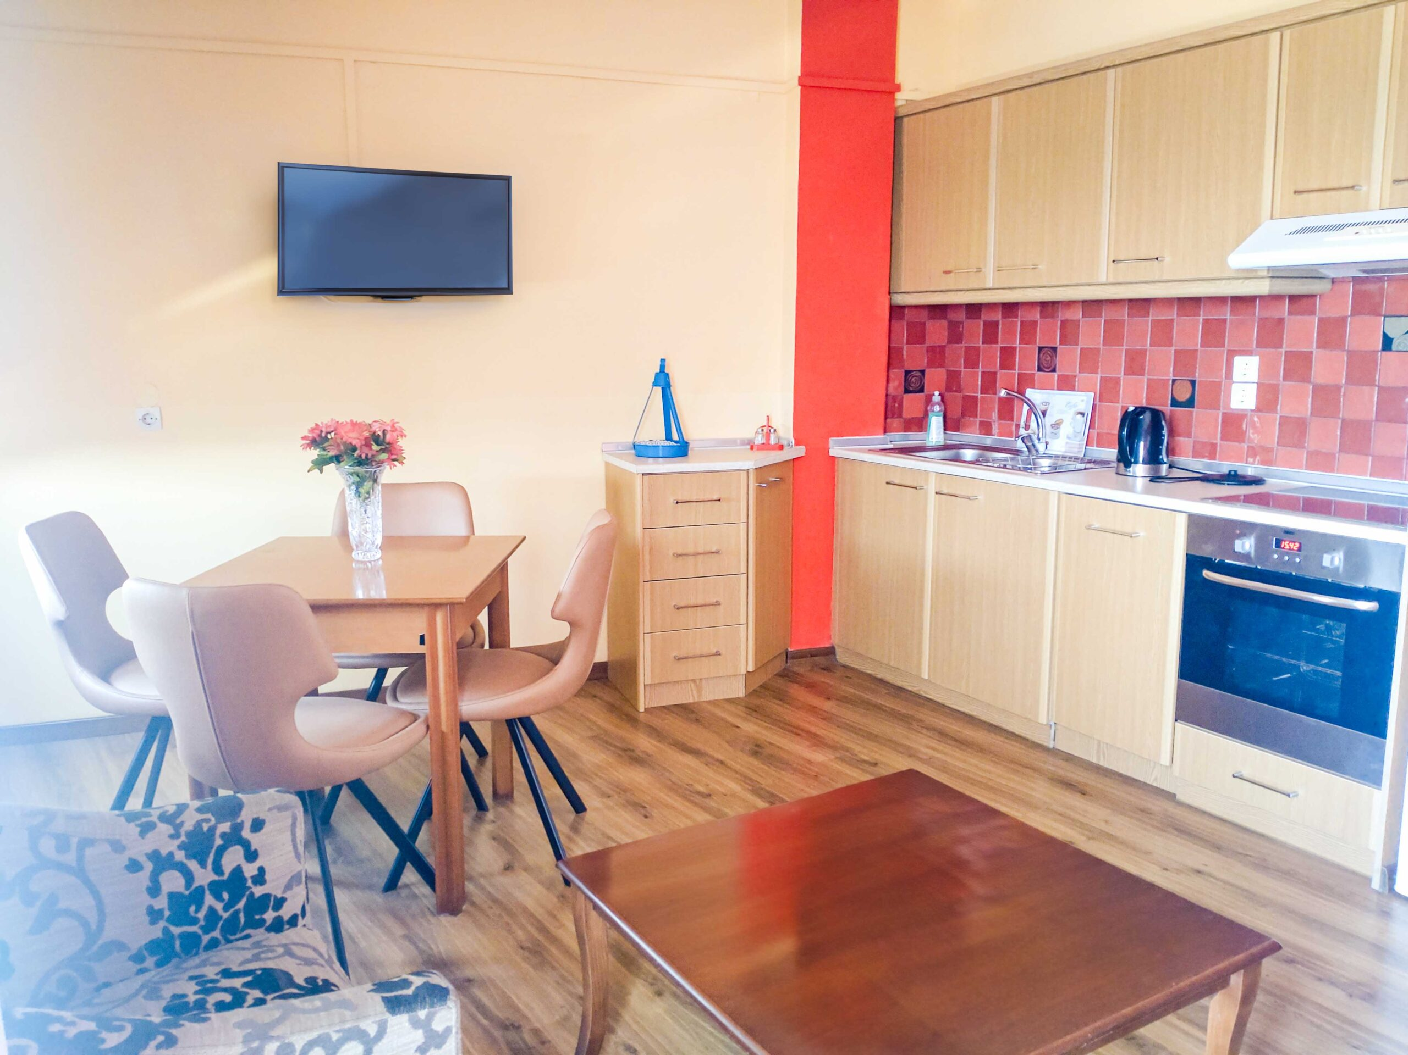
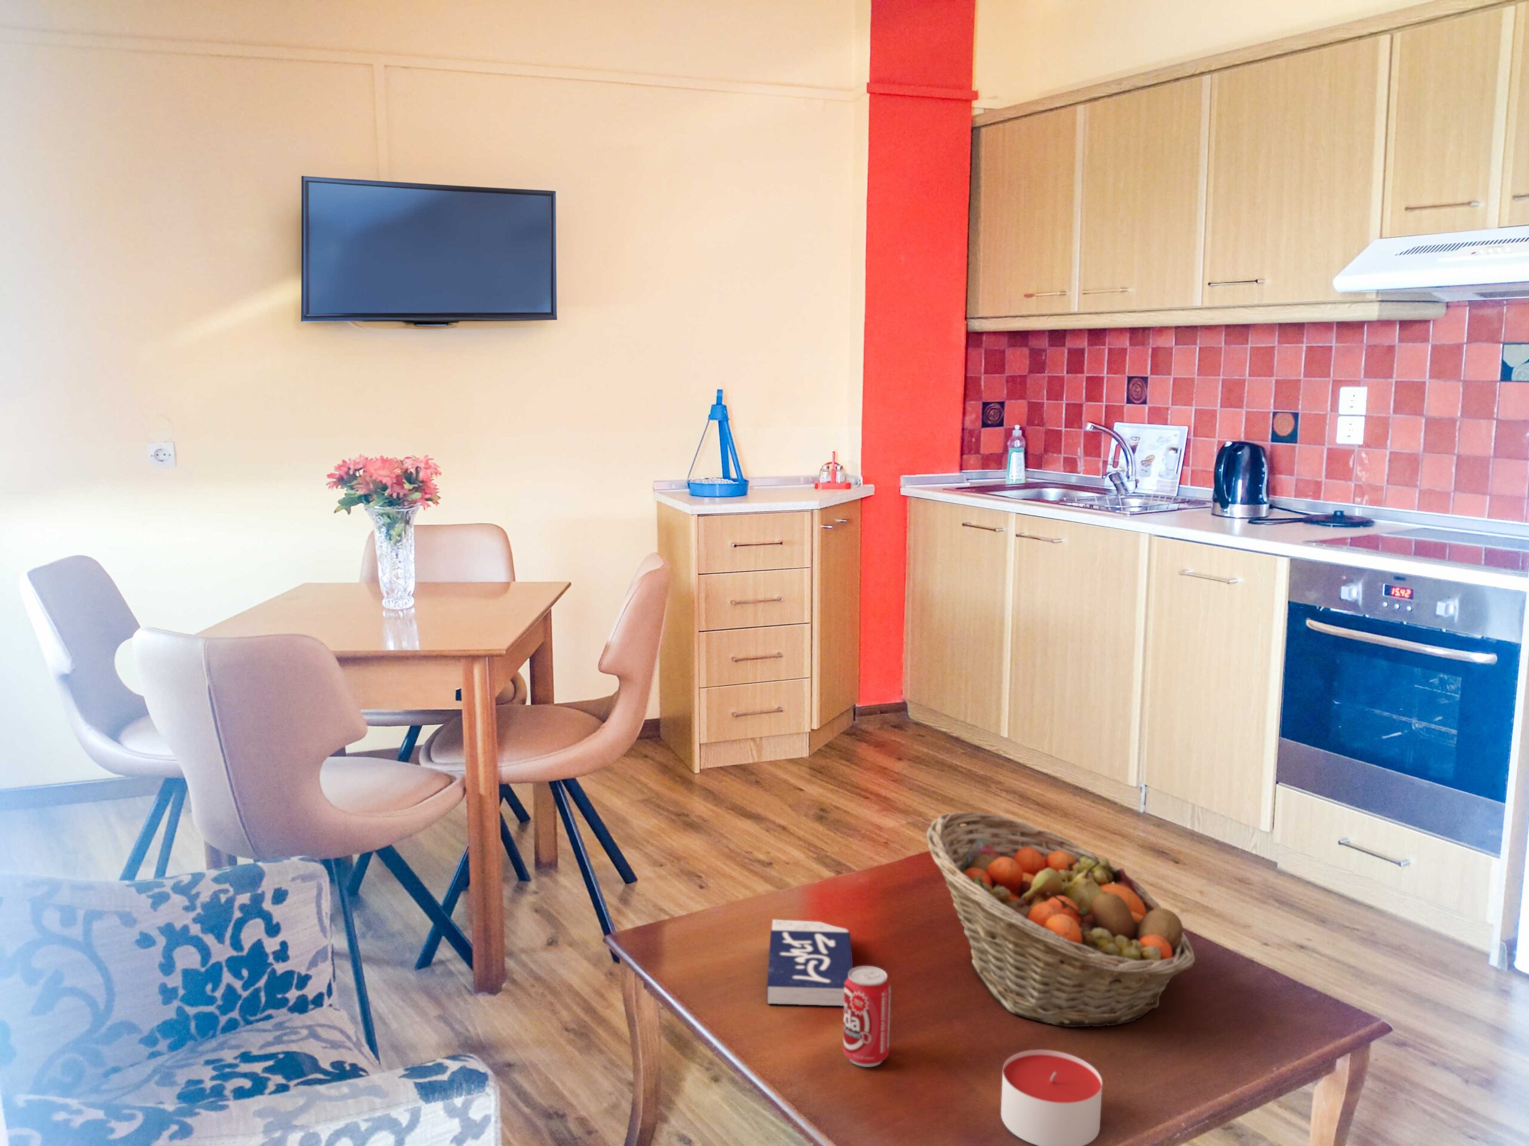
+ candle (1051, 1095)
+ beverage can (867, 1016)
+ book (810, 959)
+ fruit basket (1053, 909)
